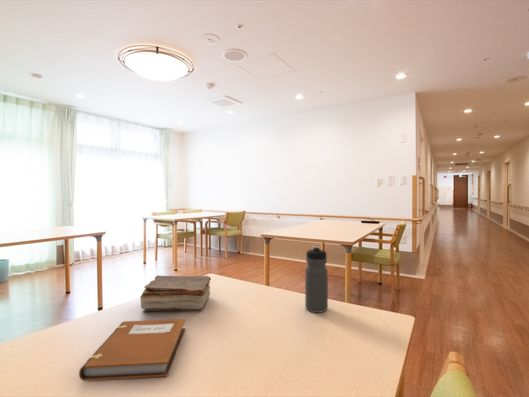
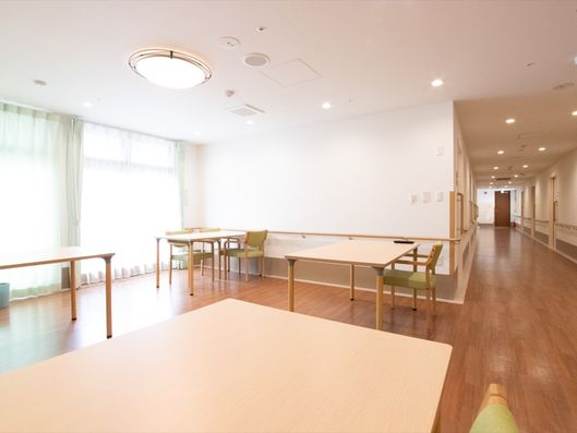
- water bottle (316, 277)
- book (177, 291)
- notebook (141, 343)
